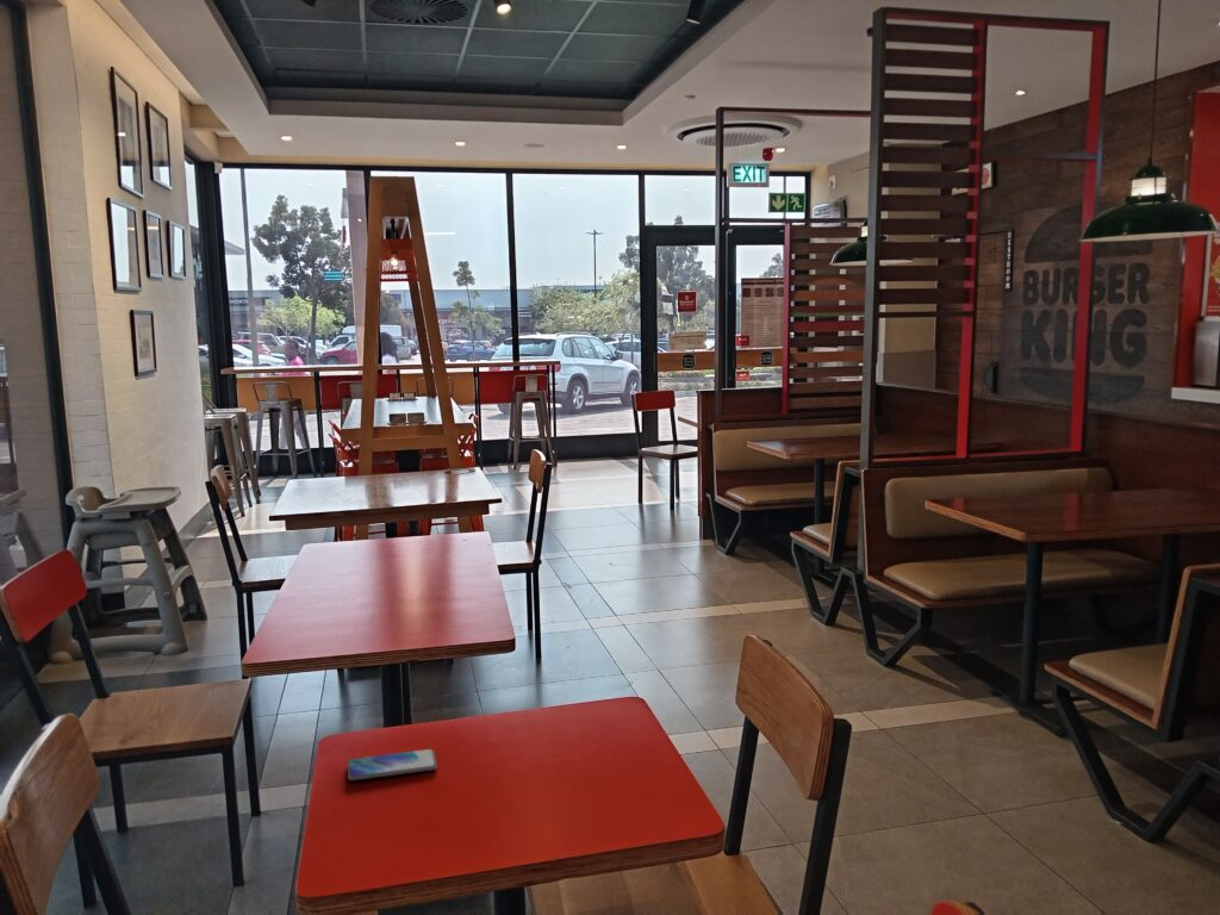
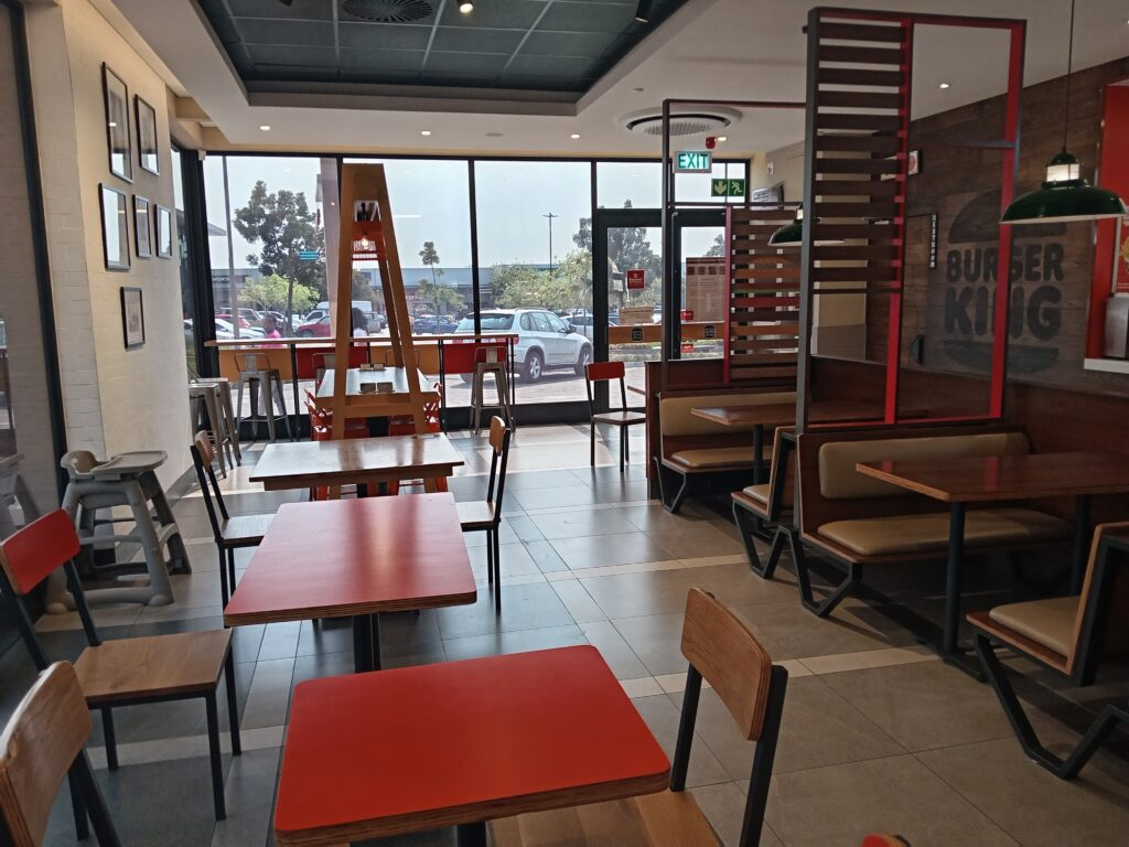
- smartphone (392, 764)
